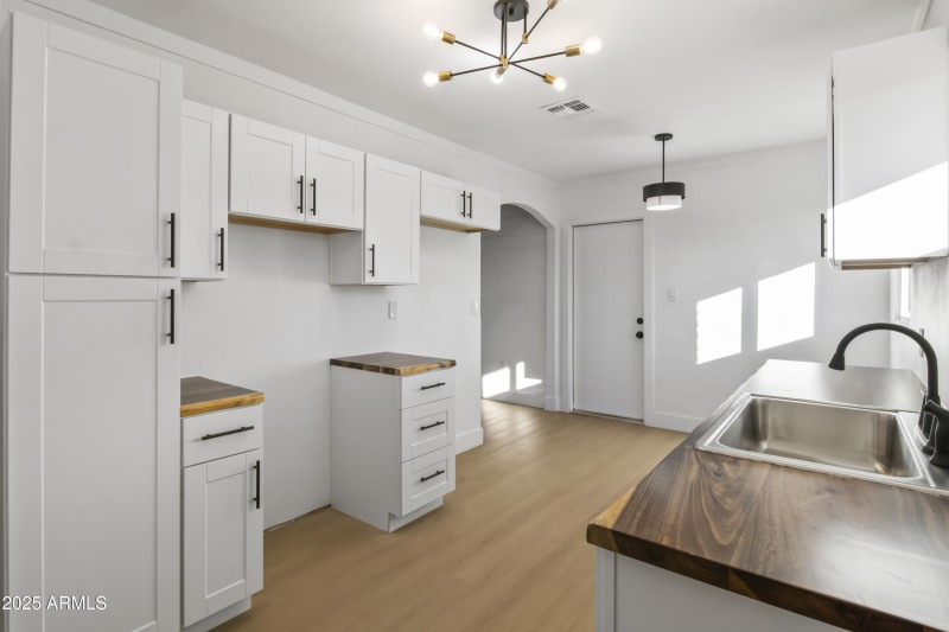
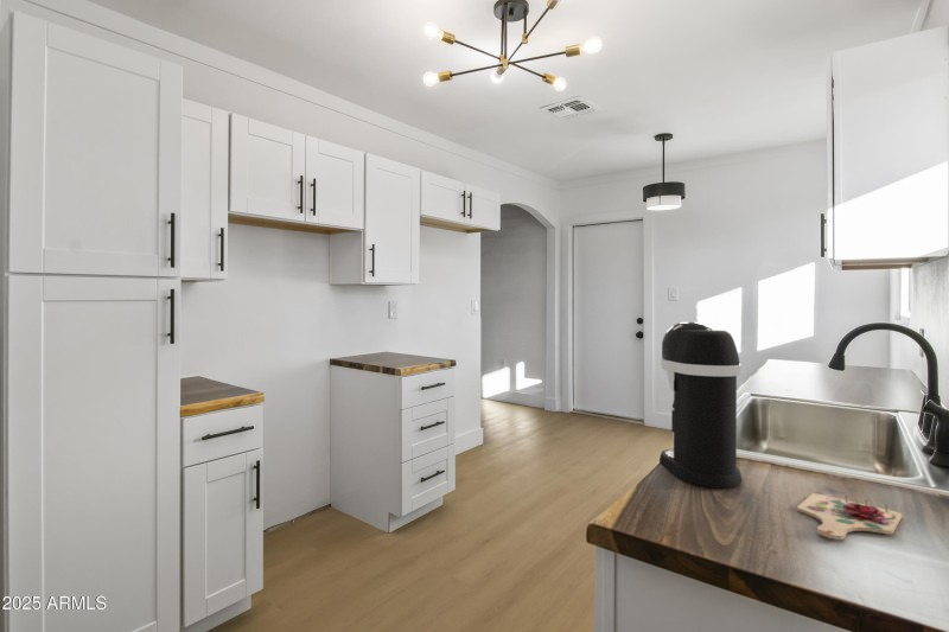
+ cutting board (842, 513)
+ coffee maker (698, 396)
